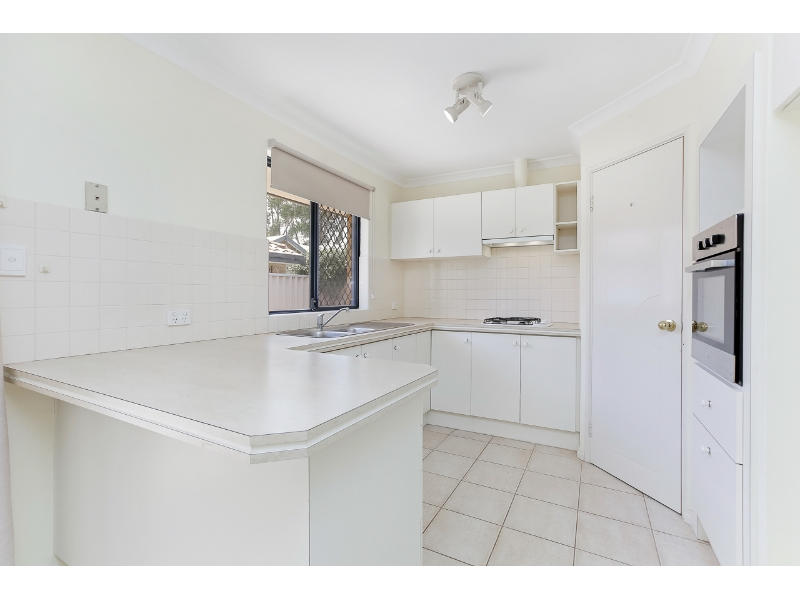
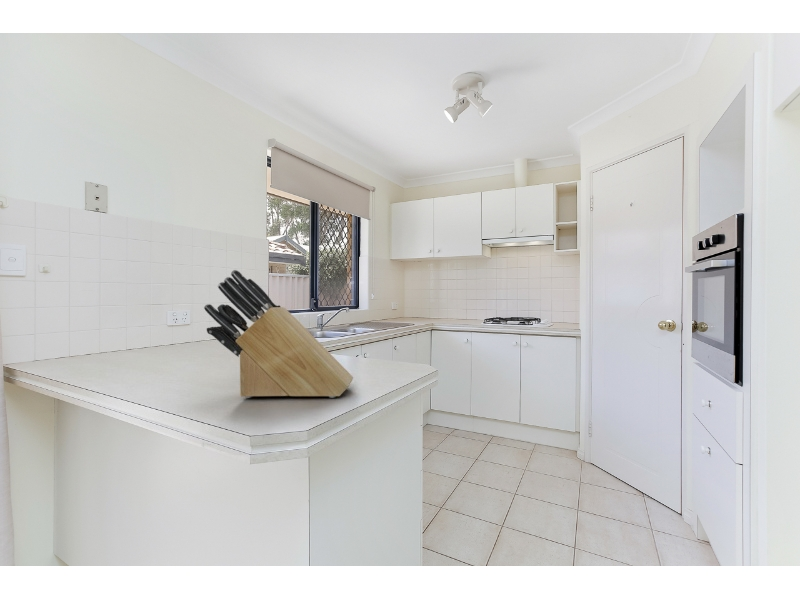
+ knife block (281, 332)
